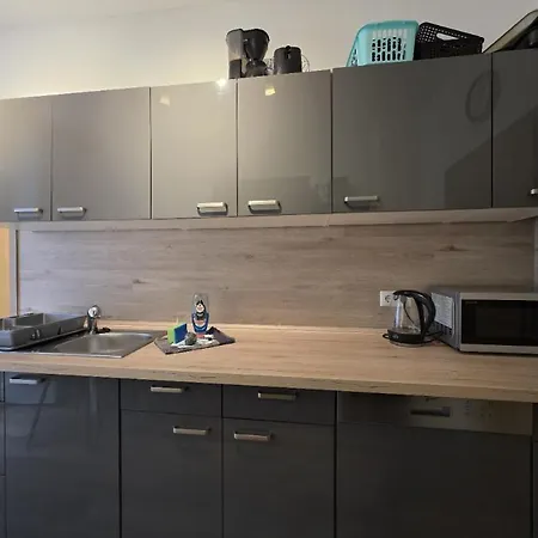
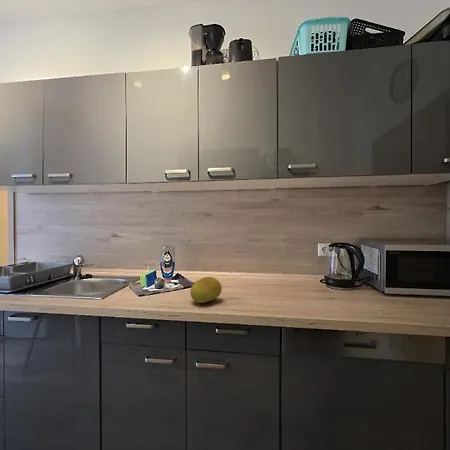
+ fruit (205, 290)
